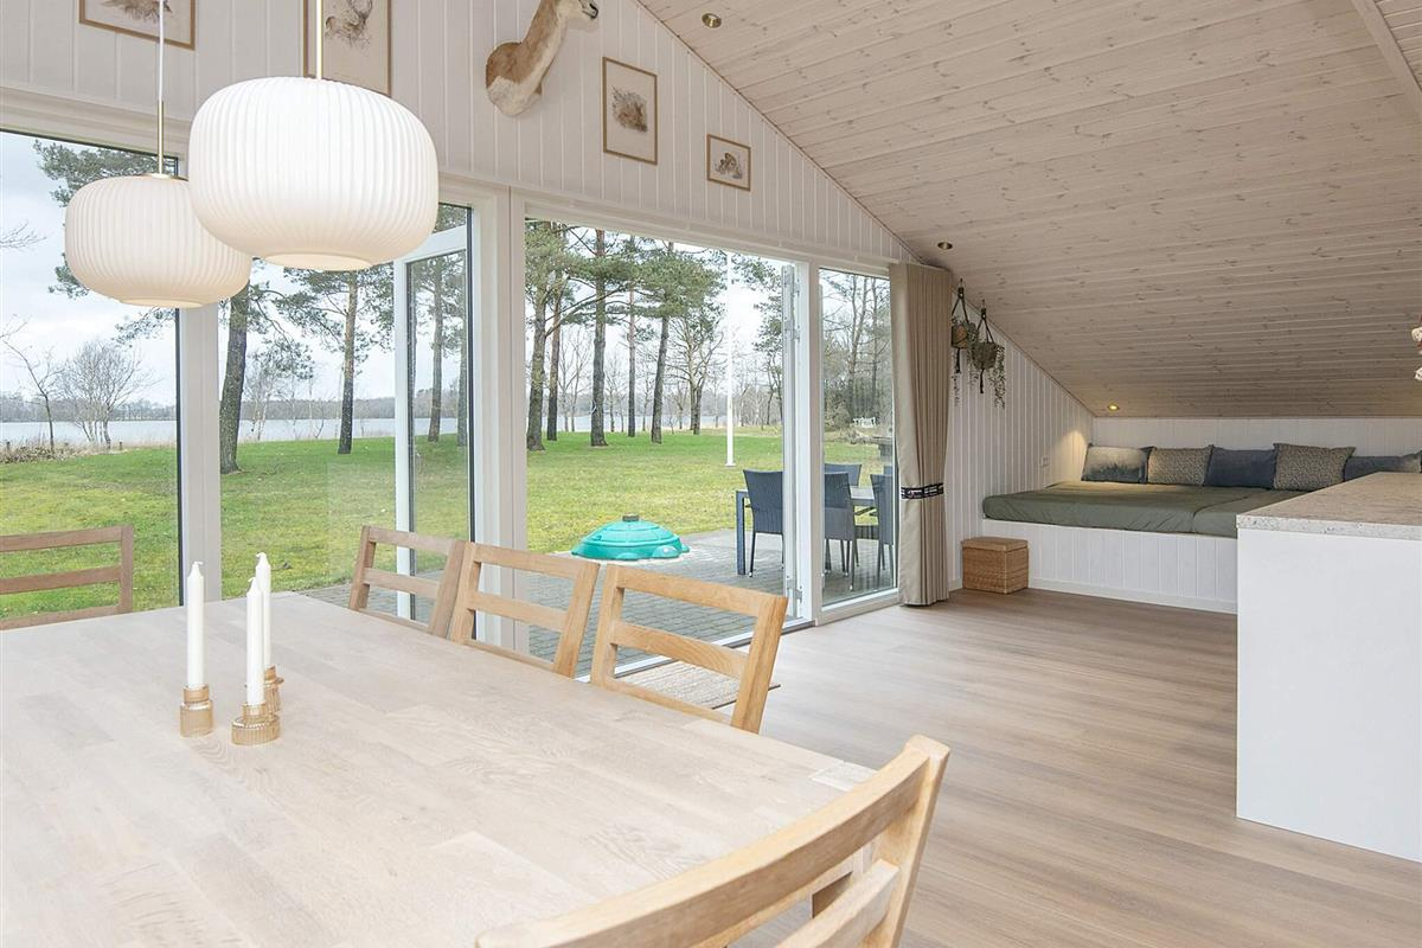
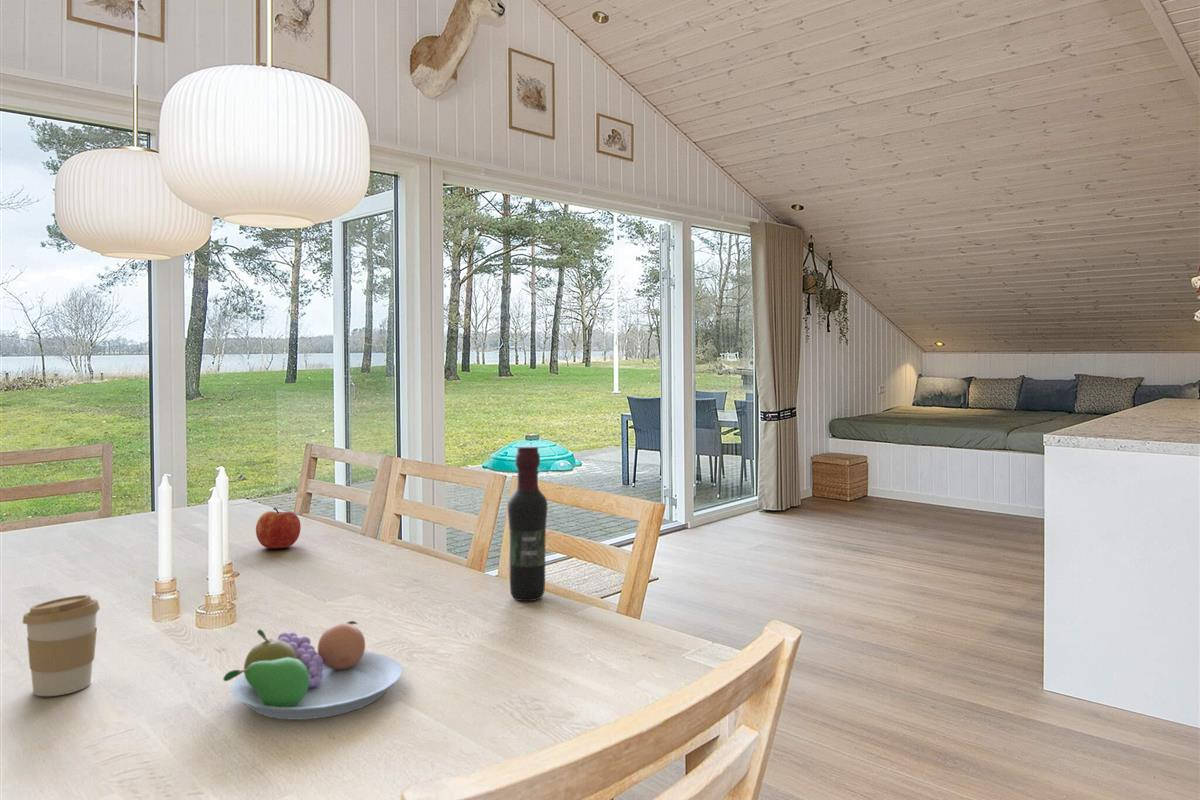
+ fruit bowl (312, 662)
+ apple (278, 527)
+ coffee cup (62, 642)
+ wine bottle (527, 522)
